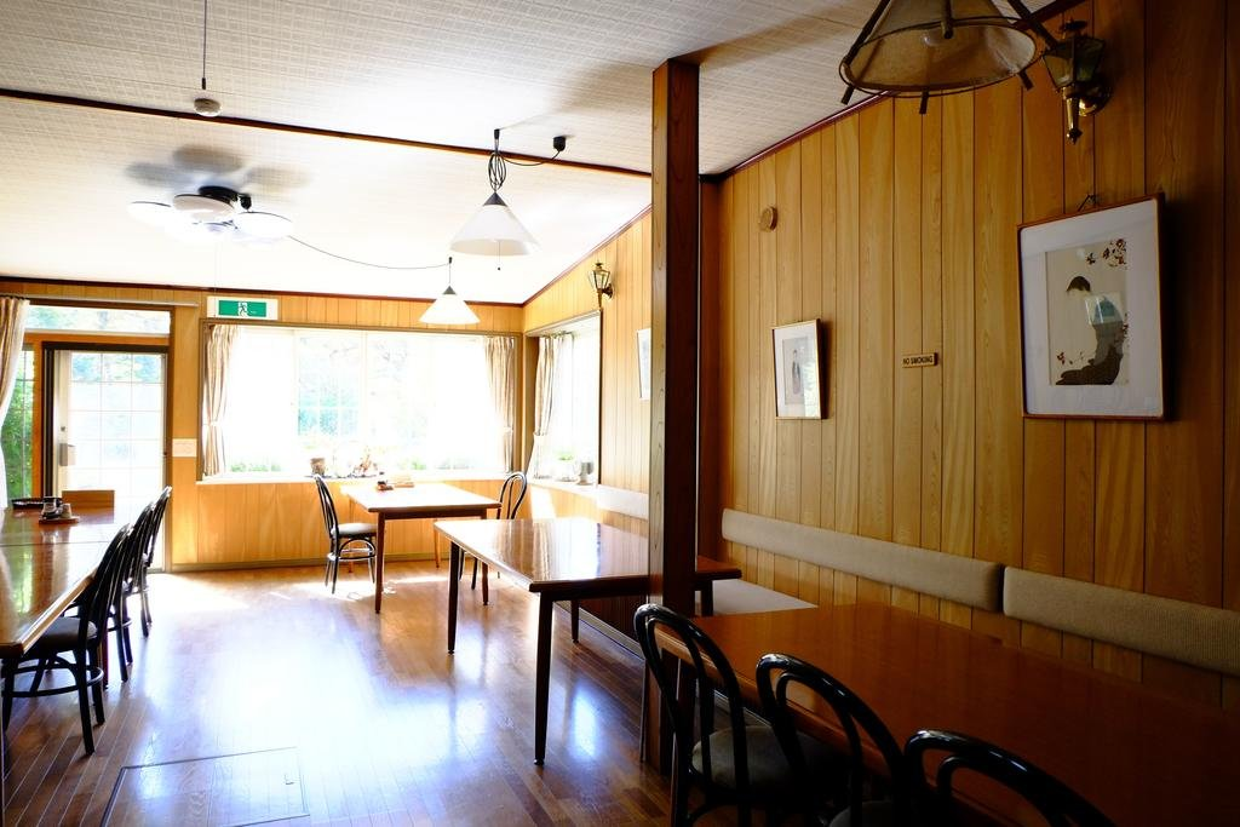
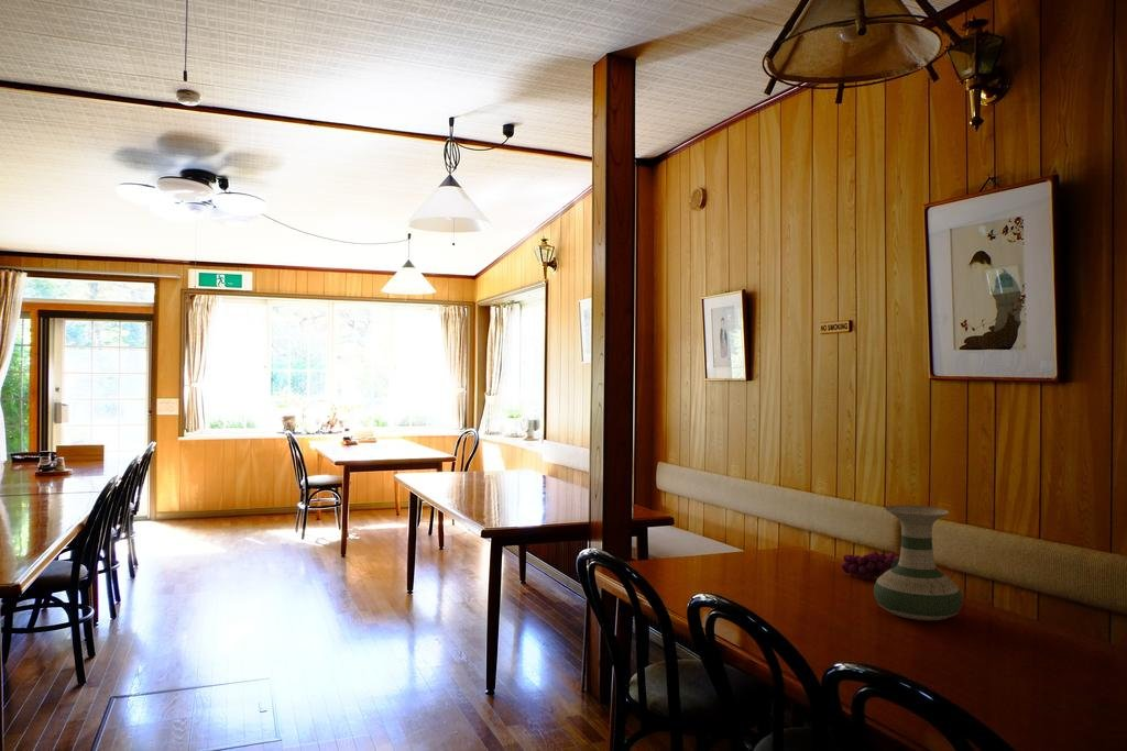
+ grapes (875, 565)
+ vase (917, 562)
